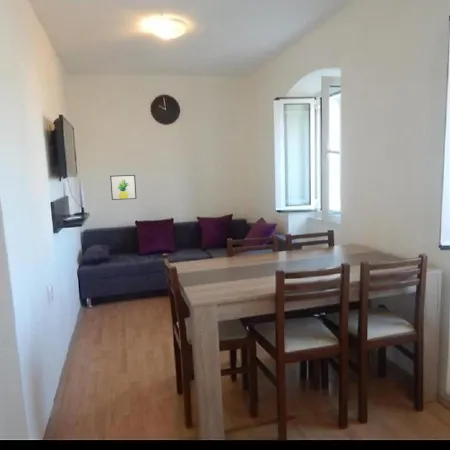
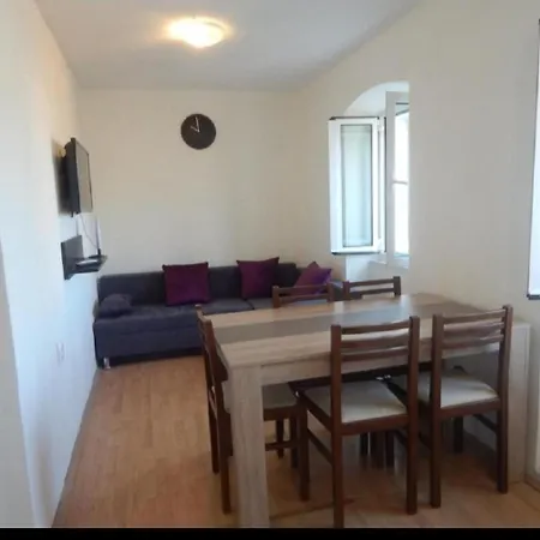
- wall art (123, 187)
